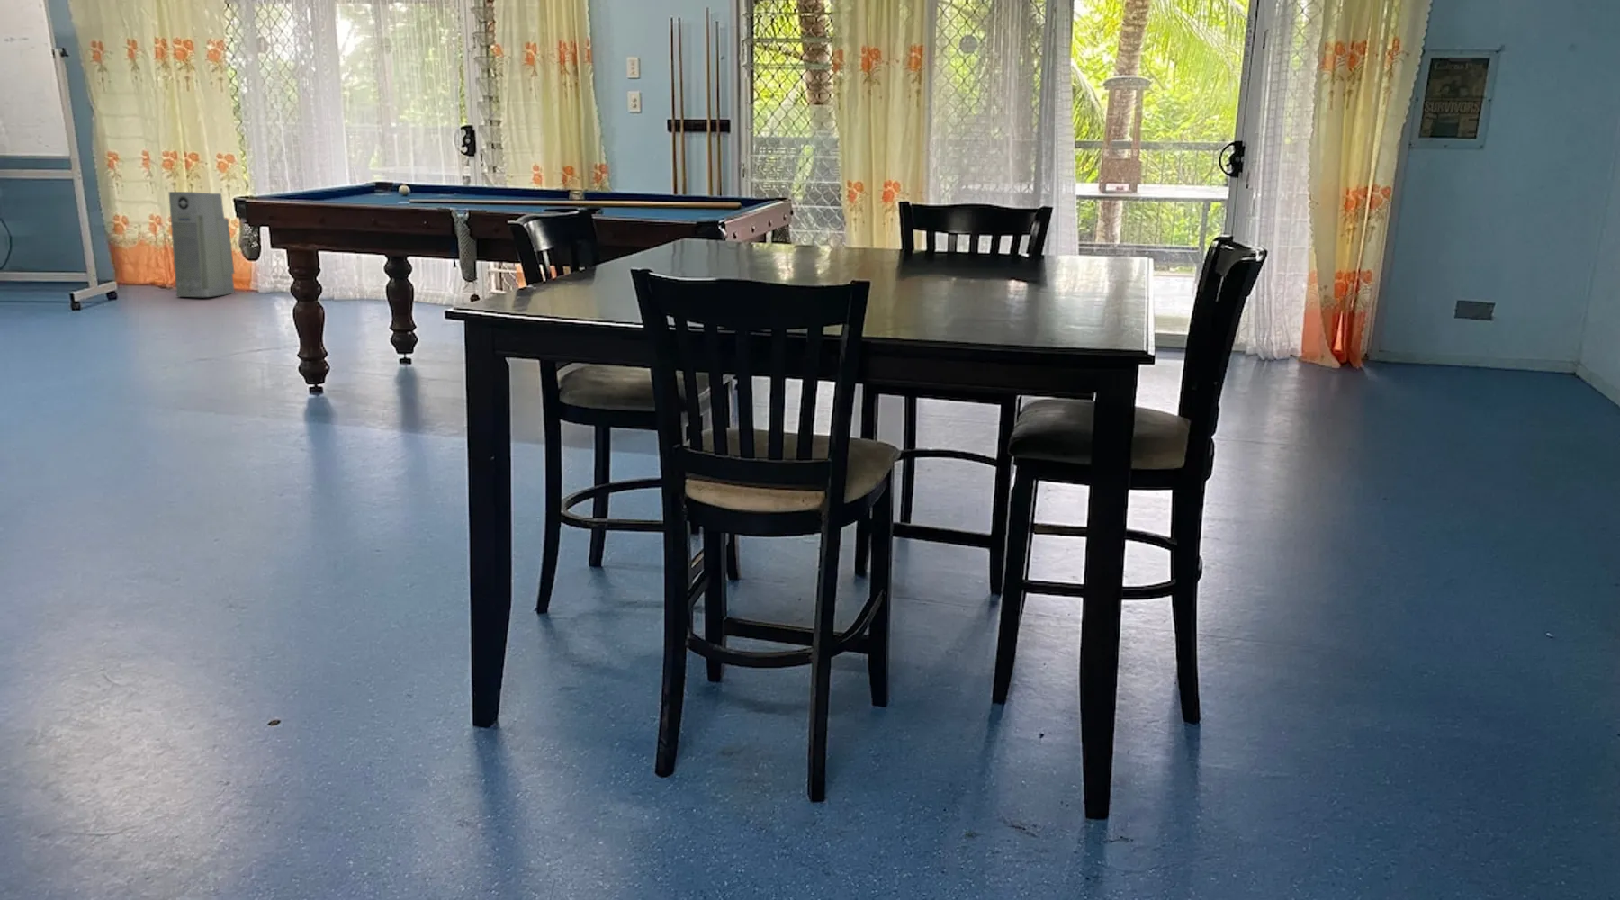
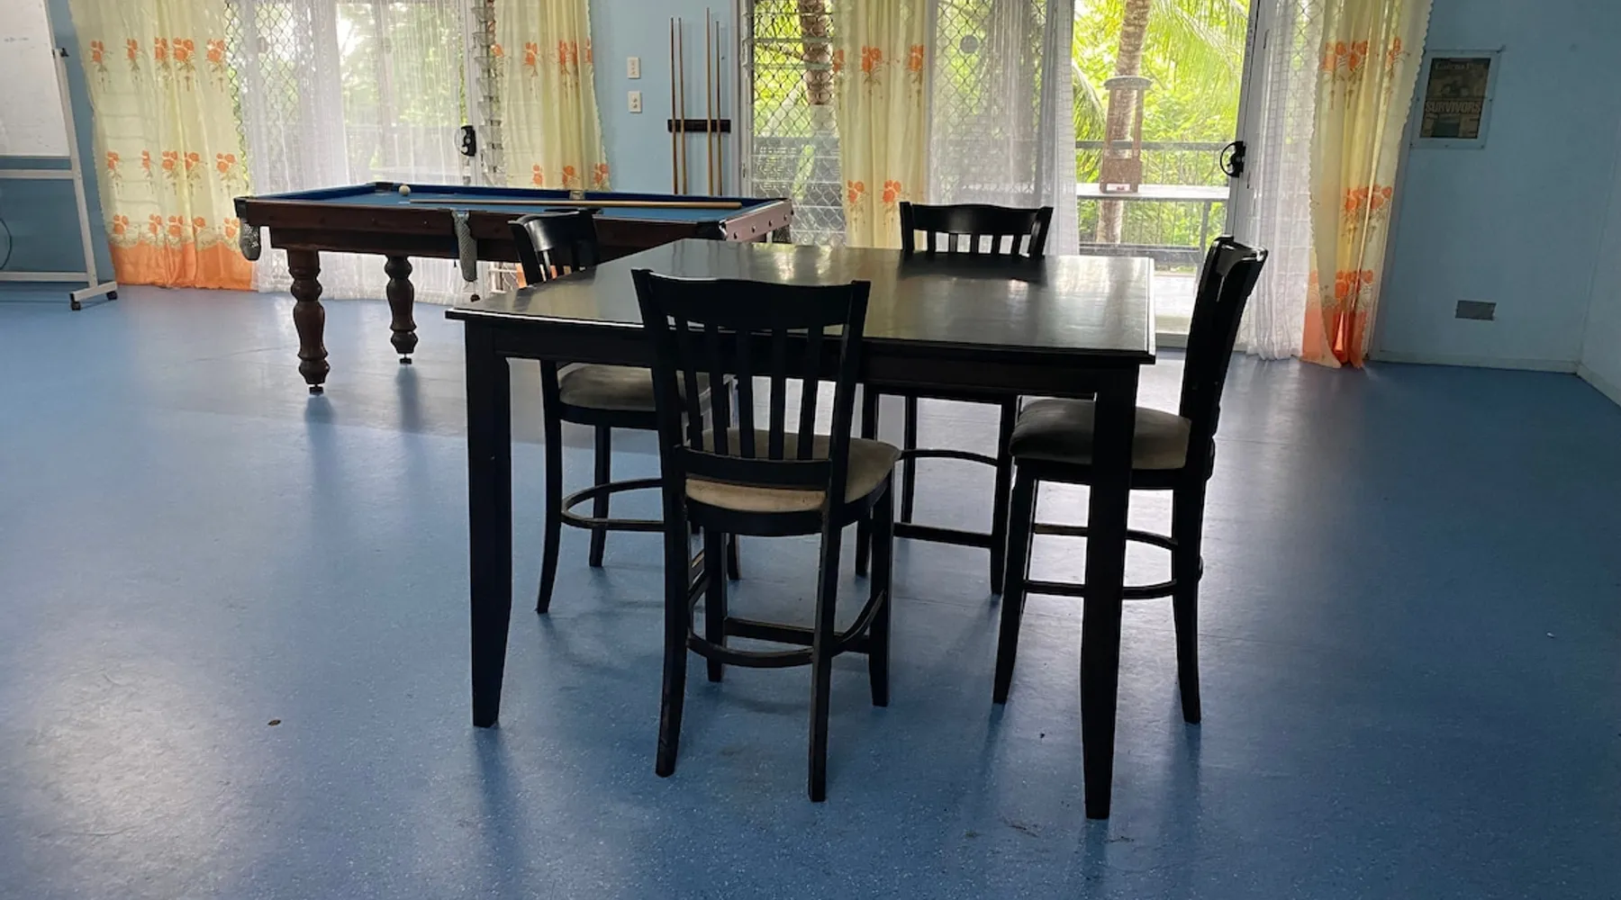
- air purifier (203, 243)
